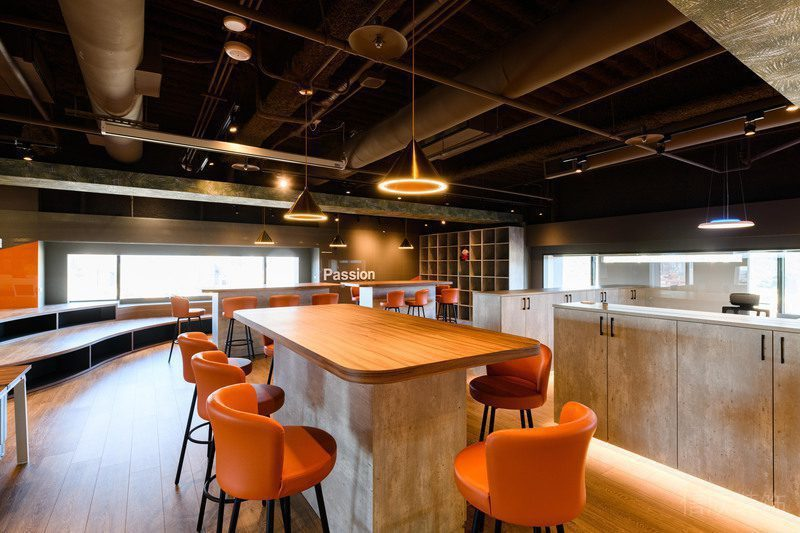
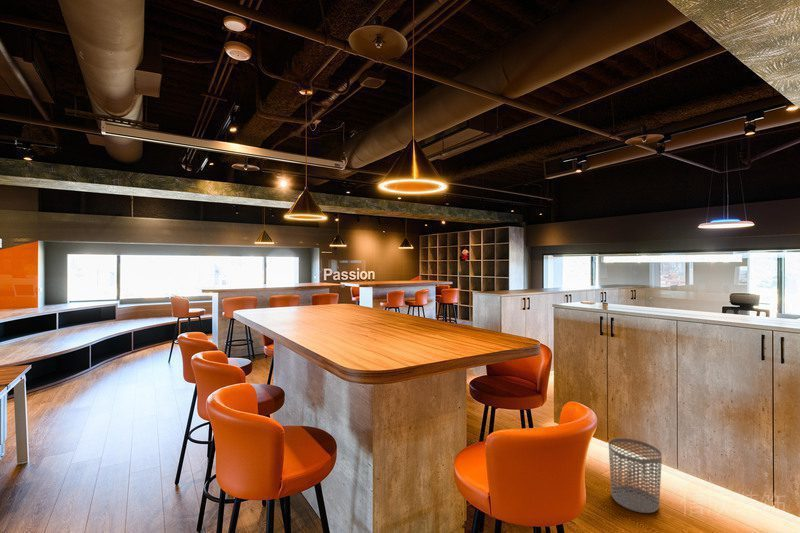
+ waste bin (634, 474)
